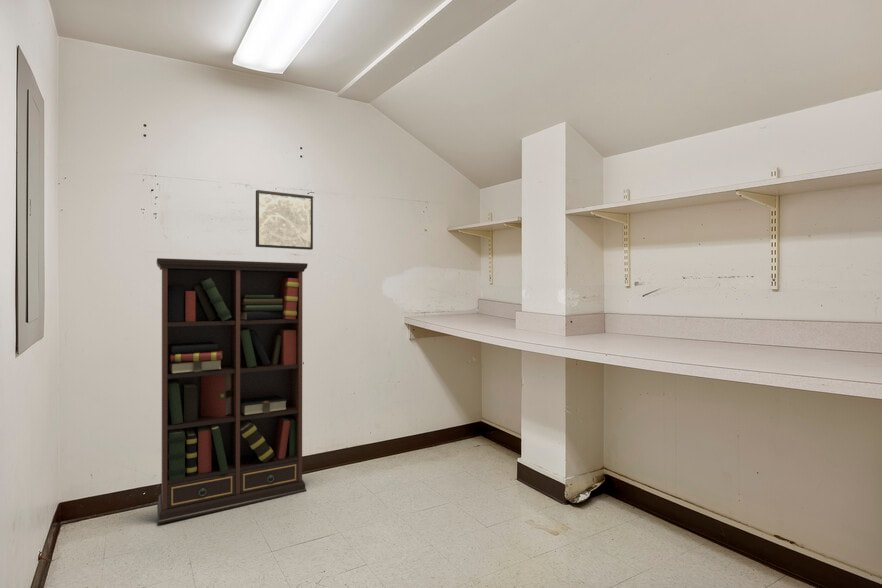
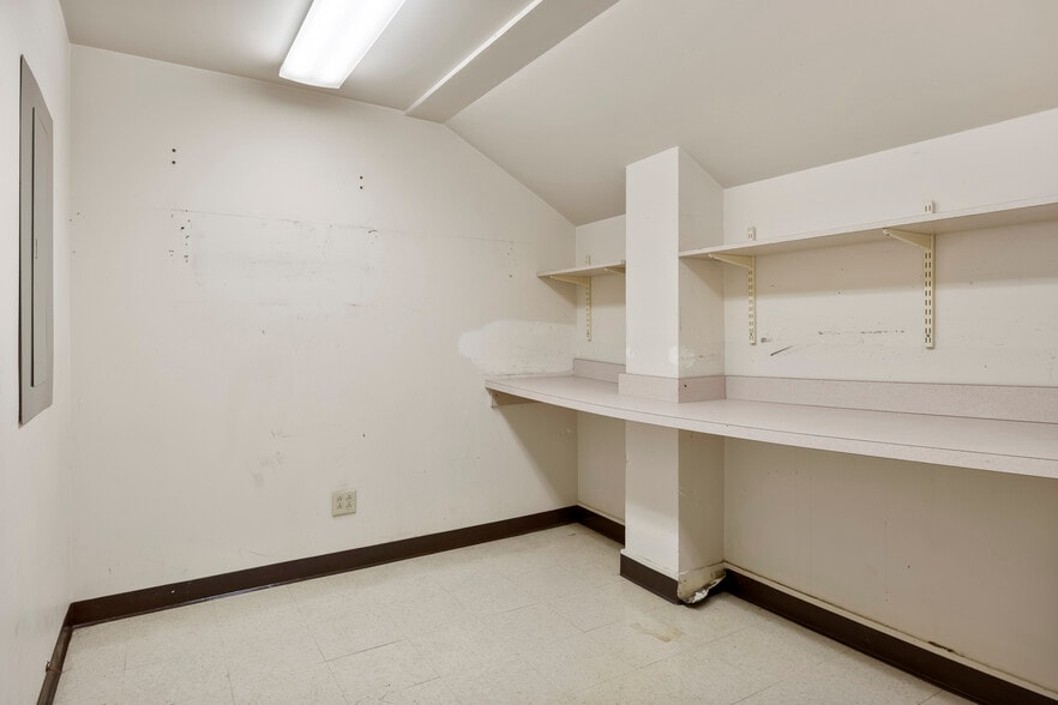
- wall art (285, 220)
- bookcase (234, 380)
